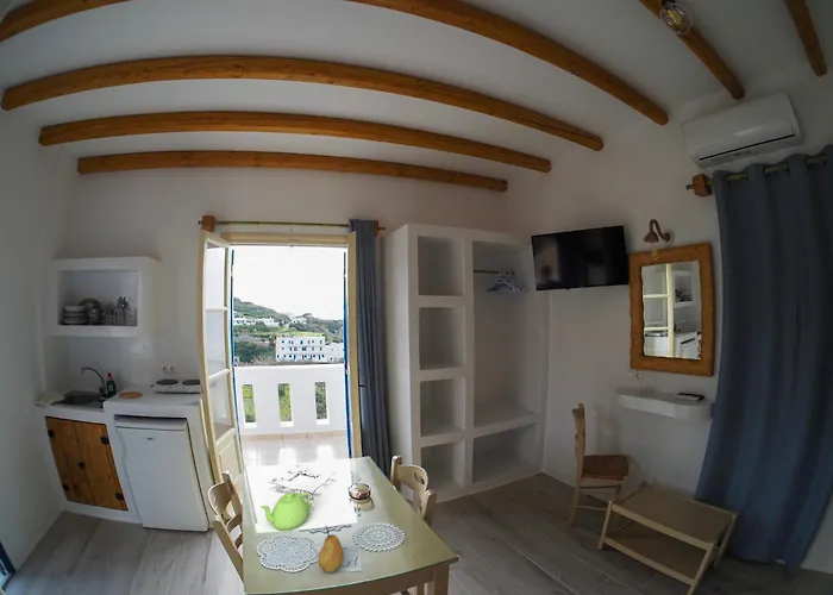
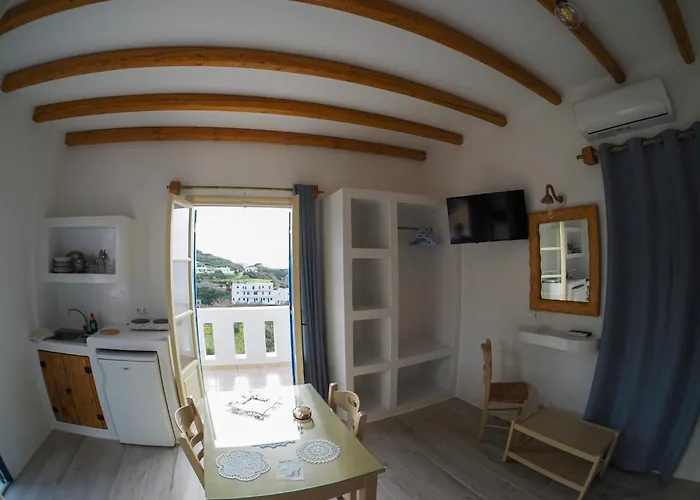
- teapot (287, 508)
- fruit (331, 550)
